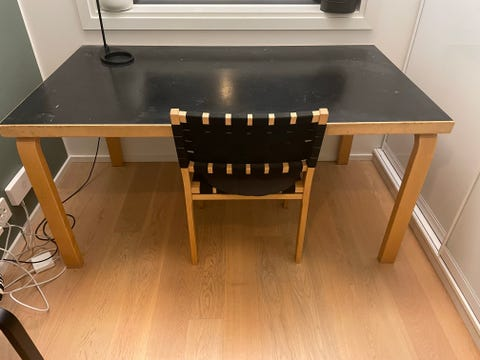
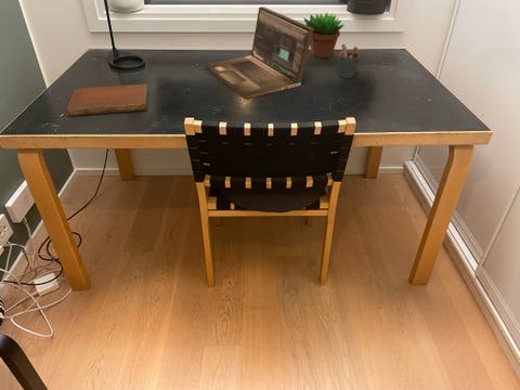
+ laptop (255, 49)
+ pen holder (348, 60)
+ notebook (109, 99)
+ succulent plant (322, 34)
